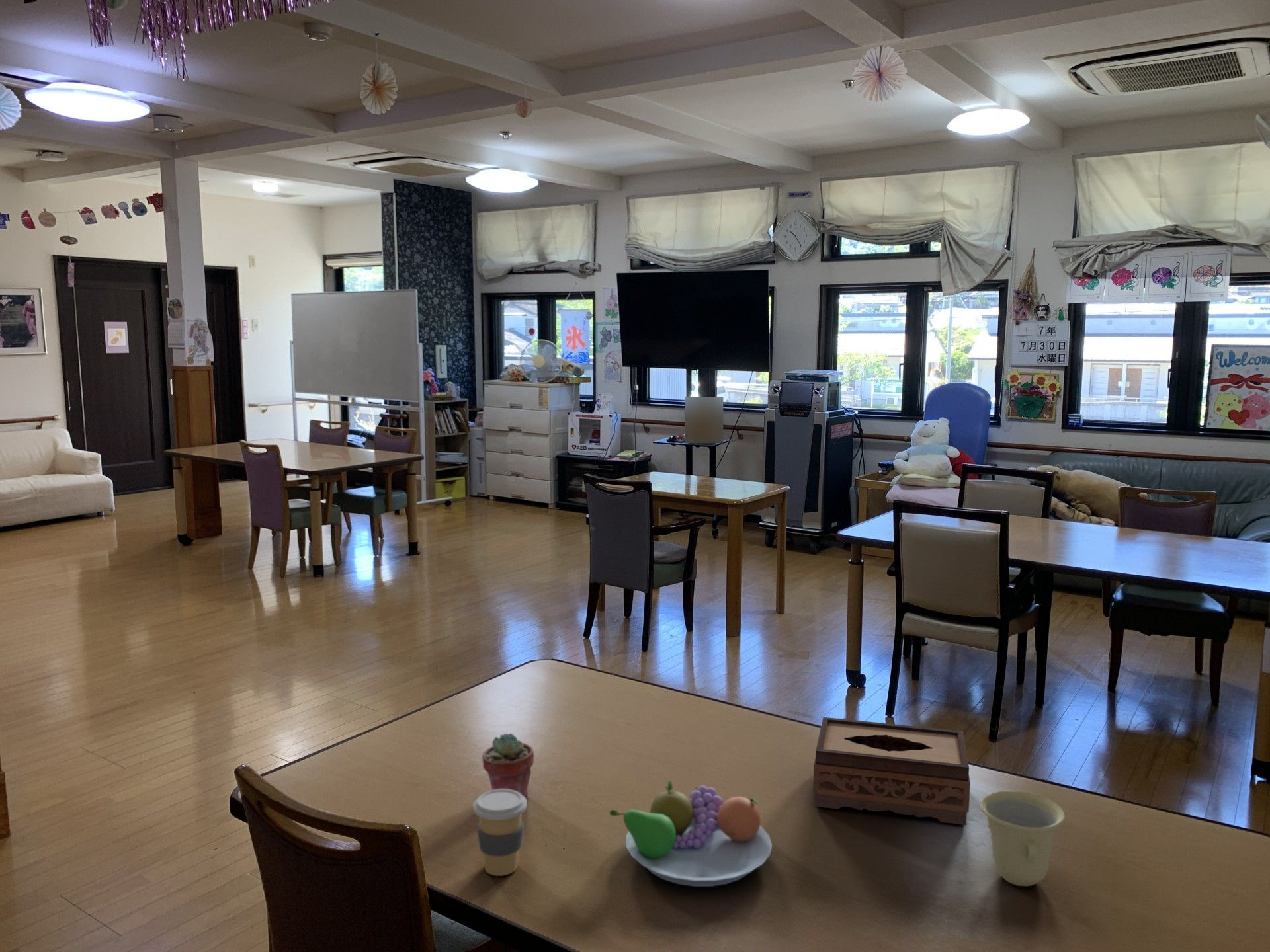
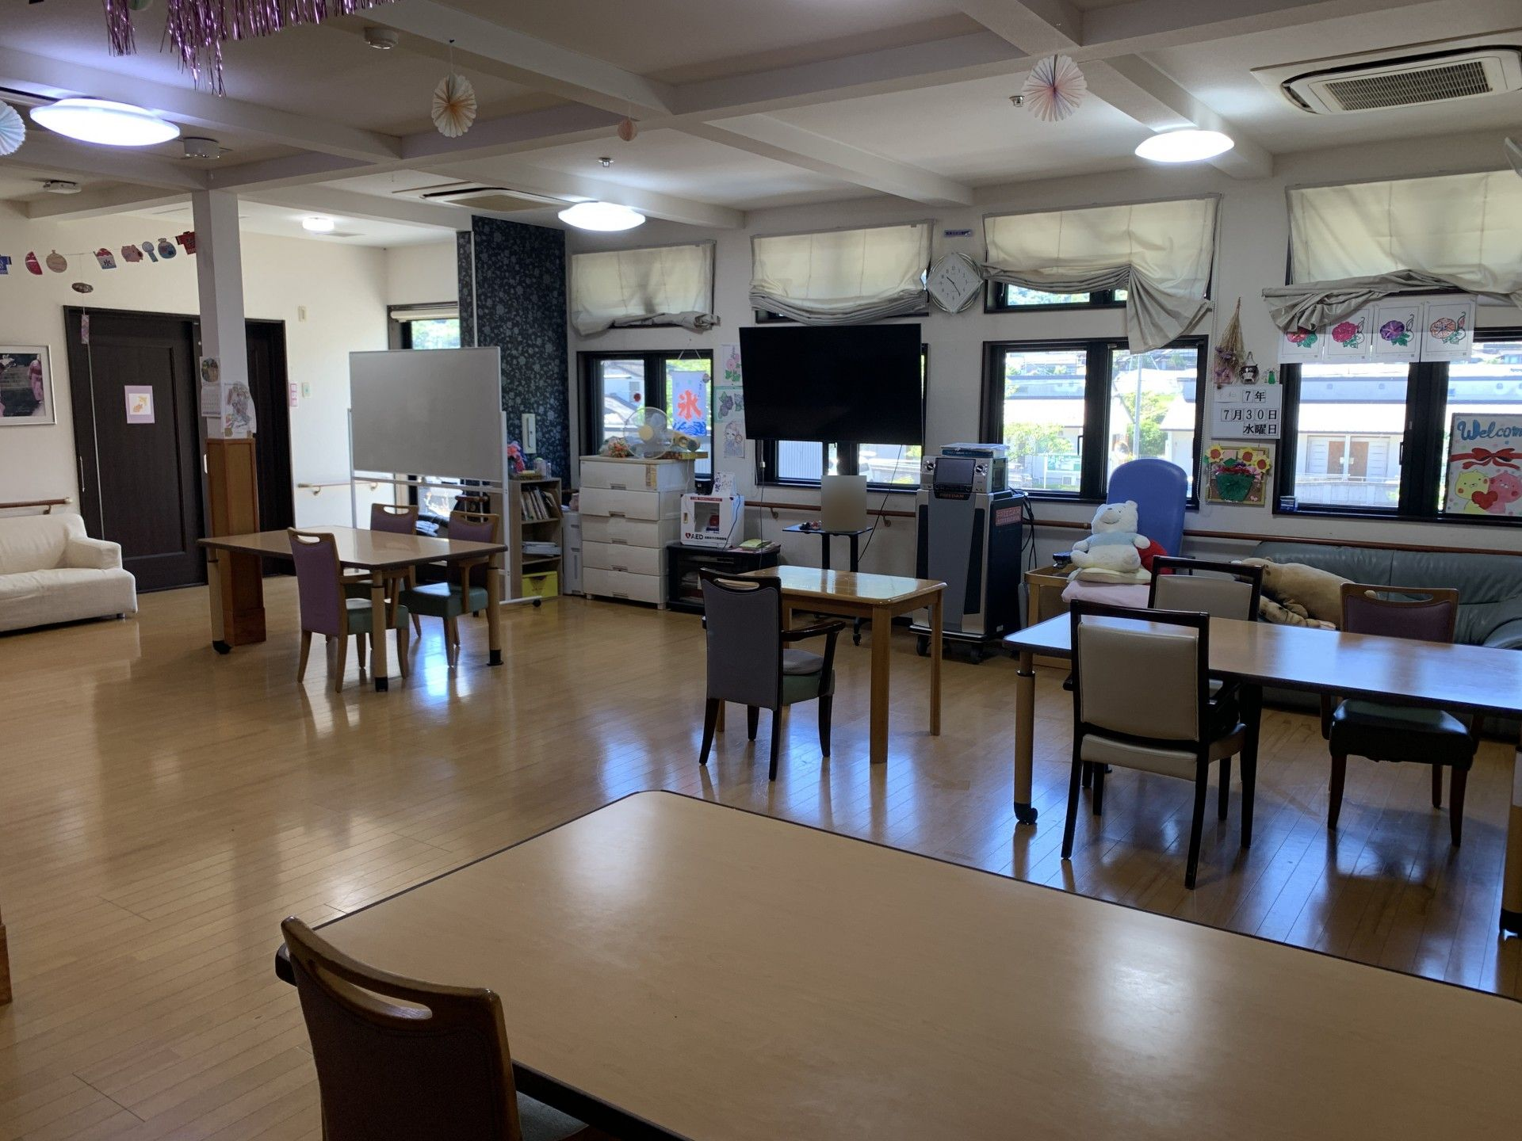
- cup (1020, 842)
- coffee cup (500, 833)
- fruit bowl (692, 826)
- tissue box (890, 768)
- potted succulent (508, 765)
